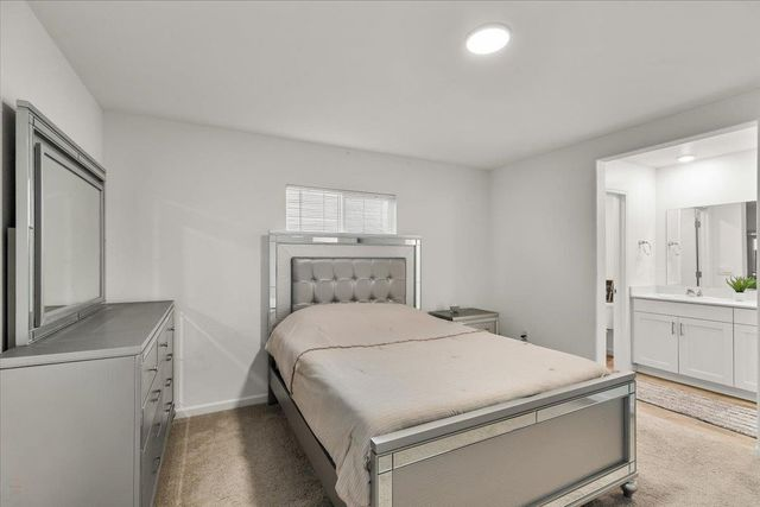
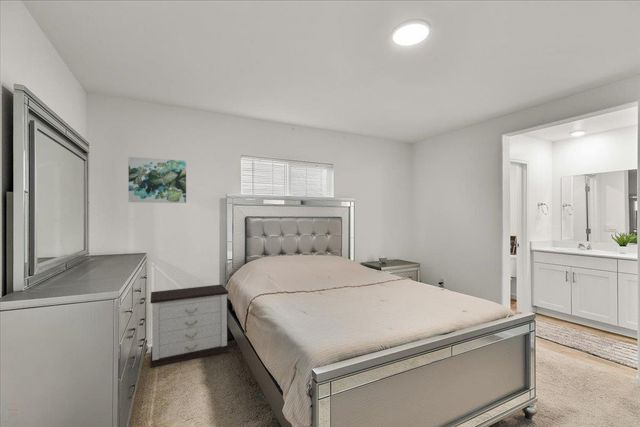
+ nightstand (189, 322)
+ wall art (158, 180)
